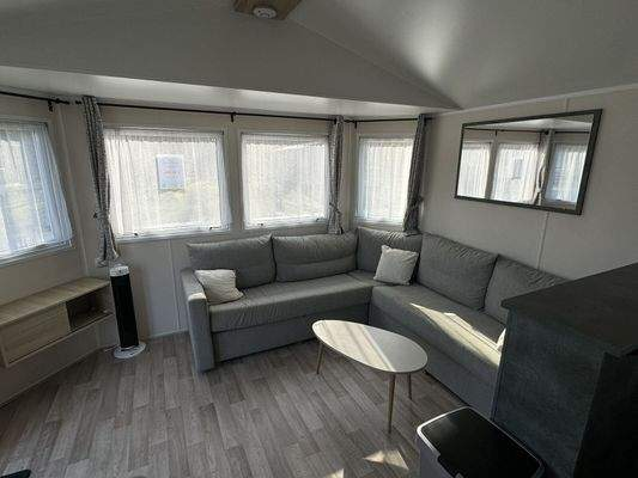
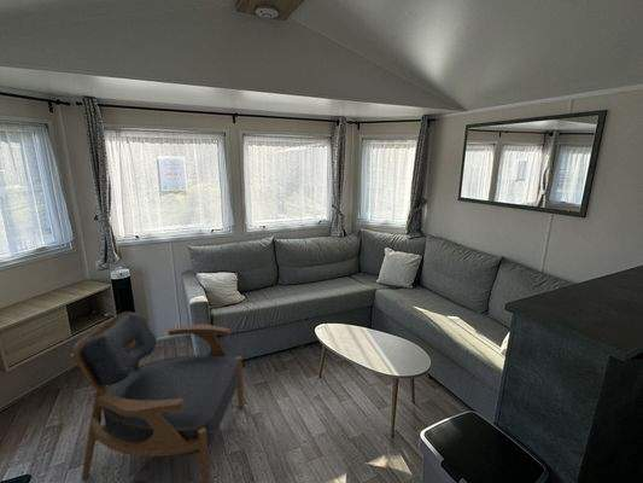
+ armchair (164, 384)
